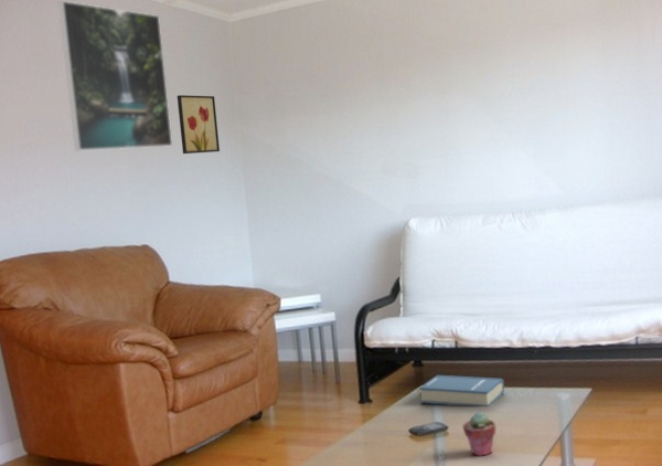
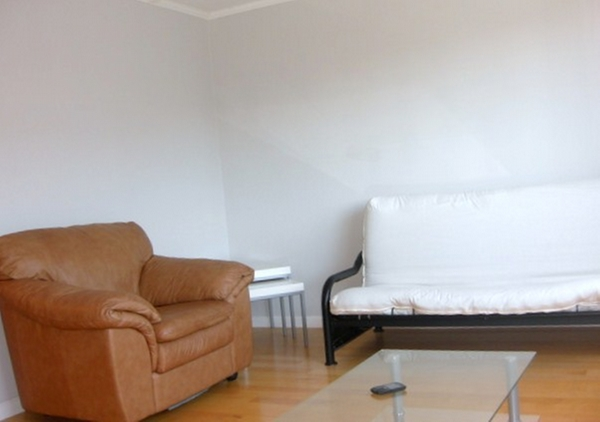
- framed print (119, 78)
- potted succulent (480, 432)
- hardback book (461, 390)
- wall art (197, 124)
